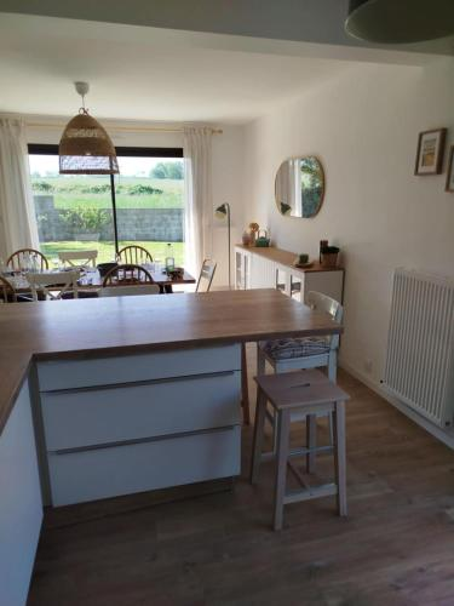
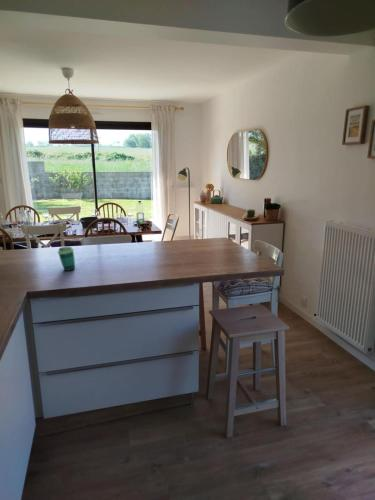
+ cup (66, 258)
